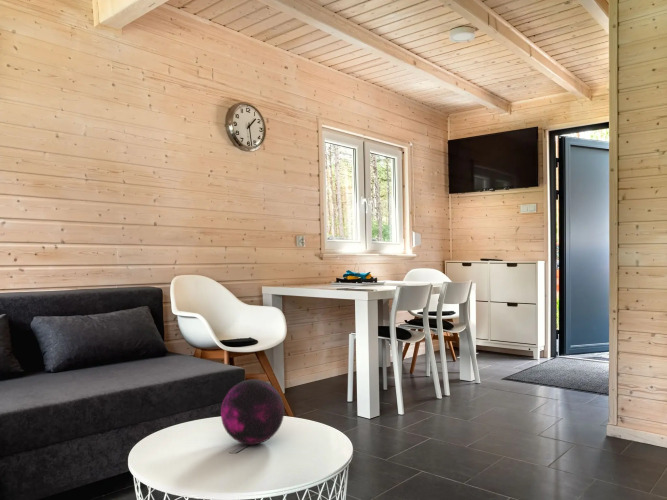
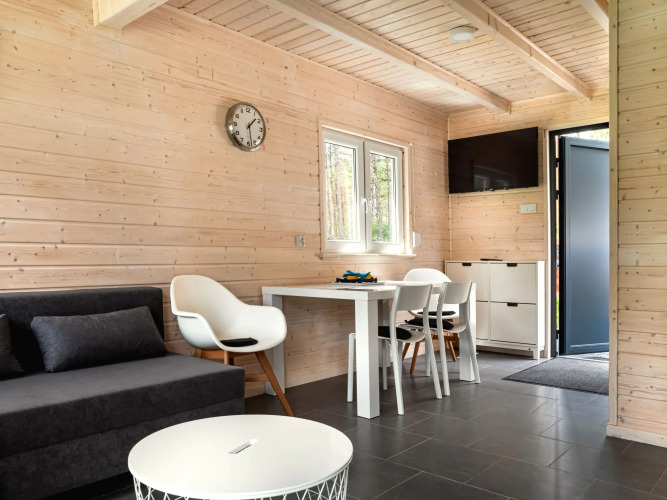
- decorative orb (252, 411)
